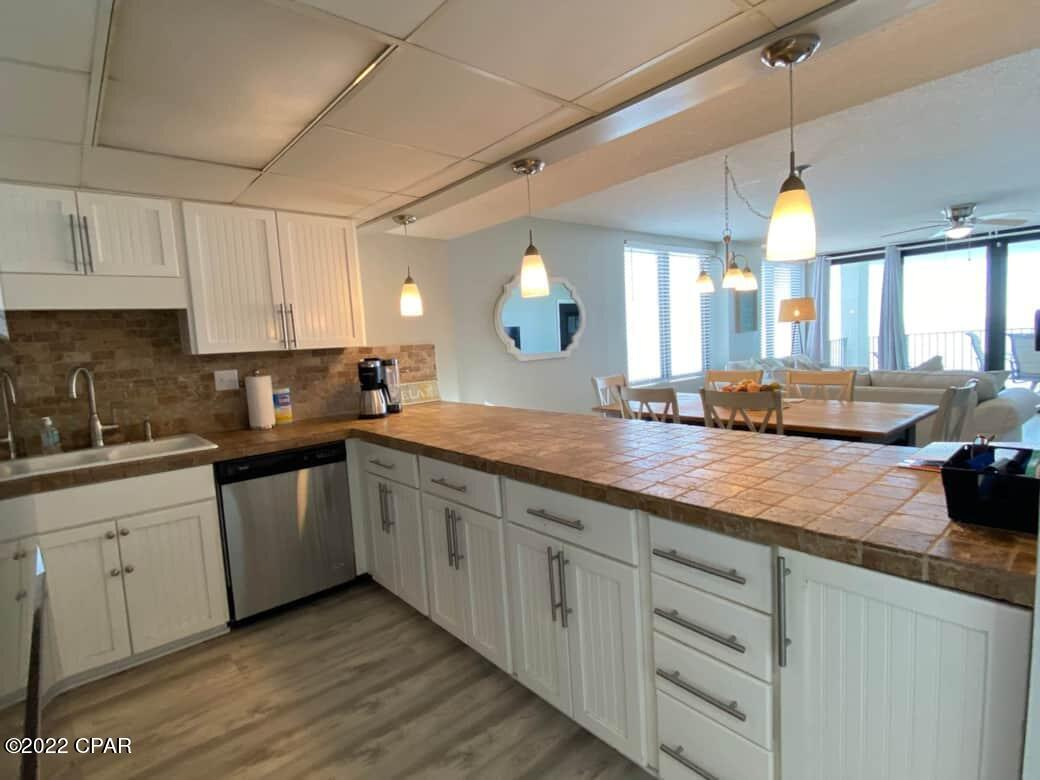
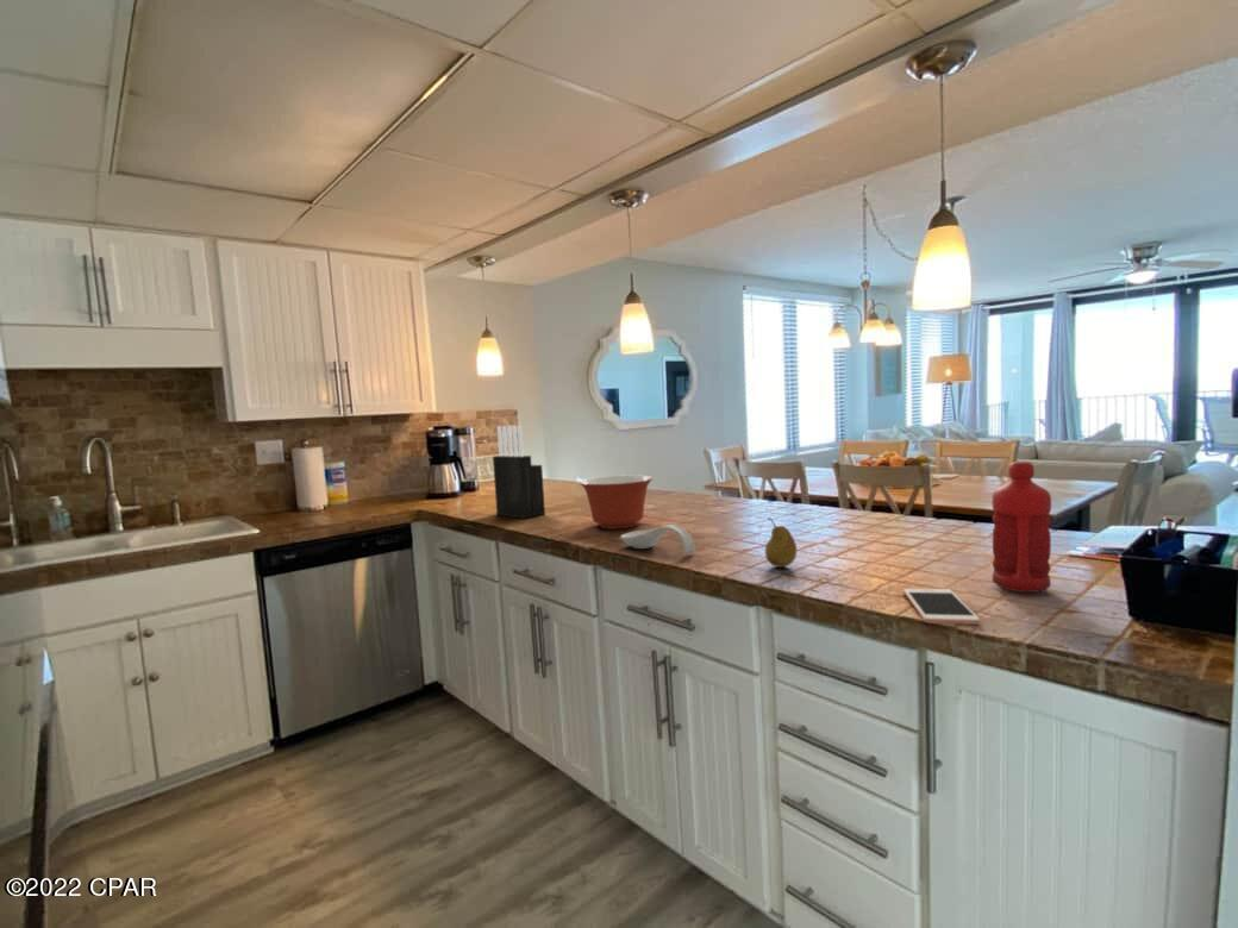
+ knife block (519, 470)
+ cell phone (938, 604)
+ fruit (780, 543)
+ mixing bowl (617, 502)
+ spoon rest (656, 535)
+ water bottle (1020, 525)
